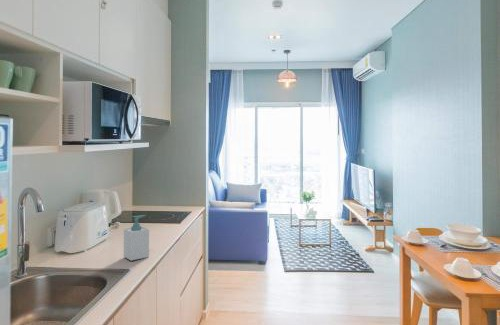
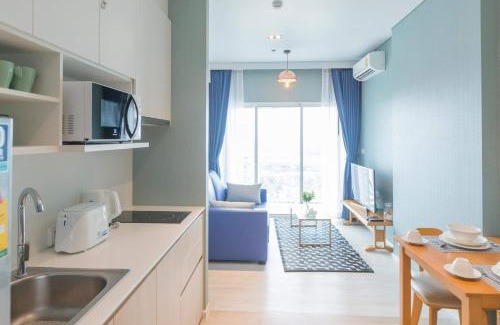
- soap bottle (136, 236)
